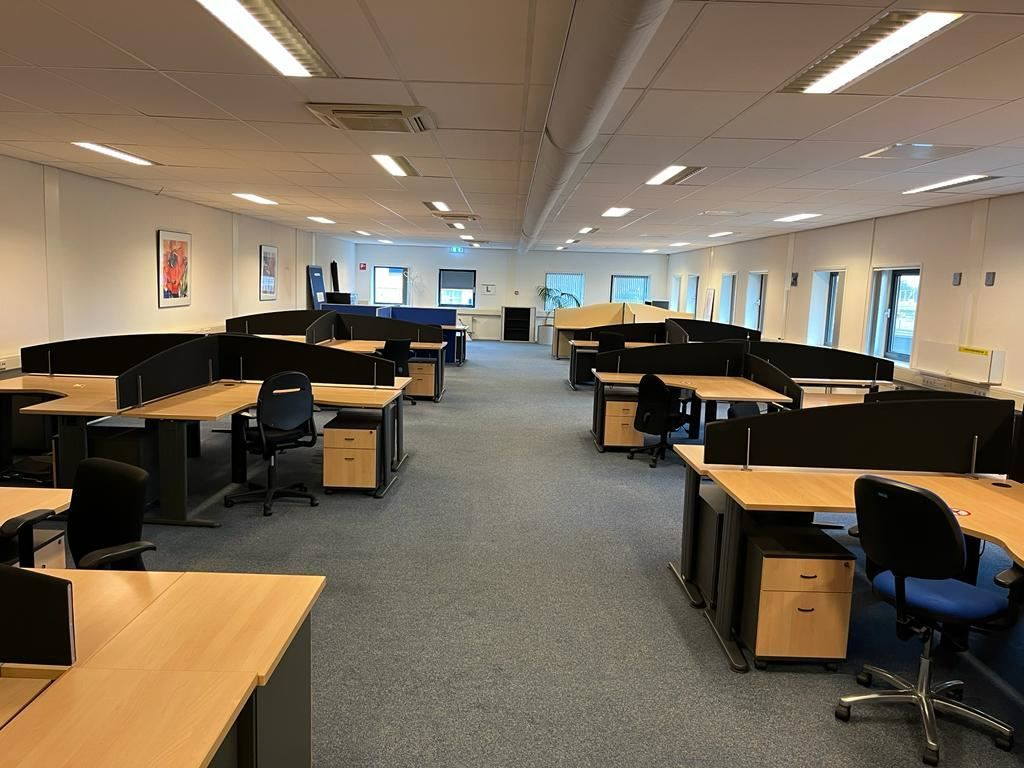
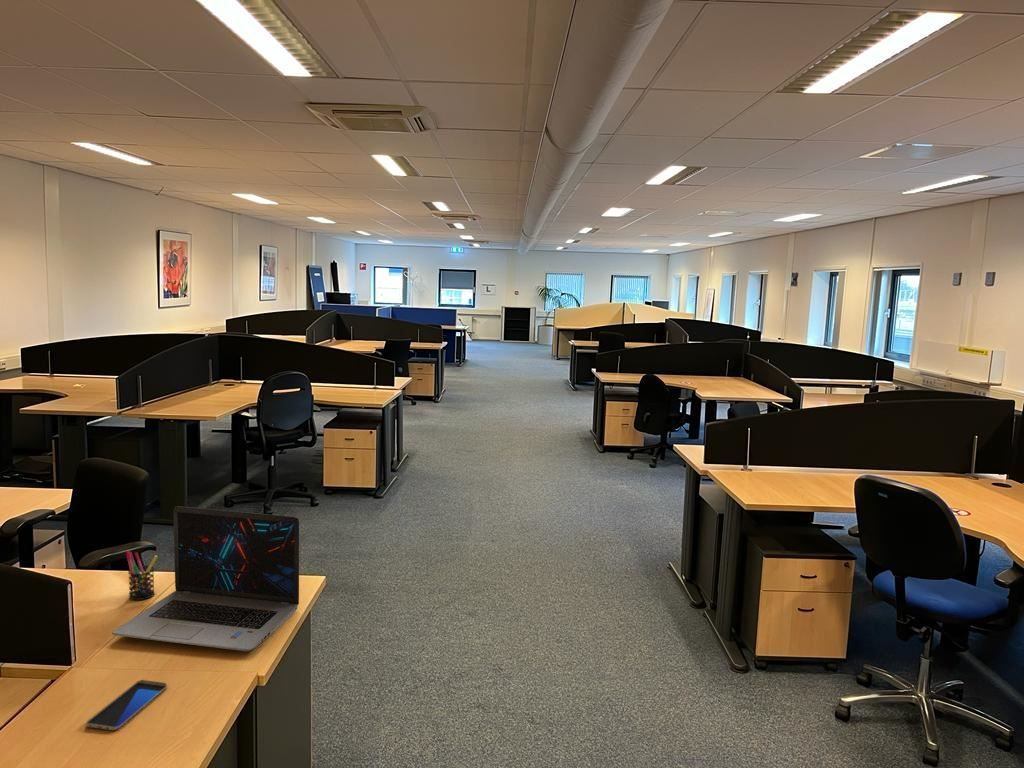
+ smartphone (128, 703)
+ pen holder (138, 574)
+ laptop (209, 575)
